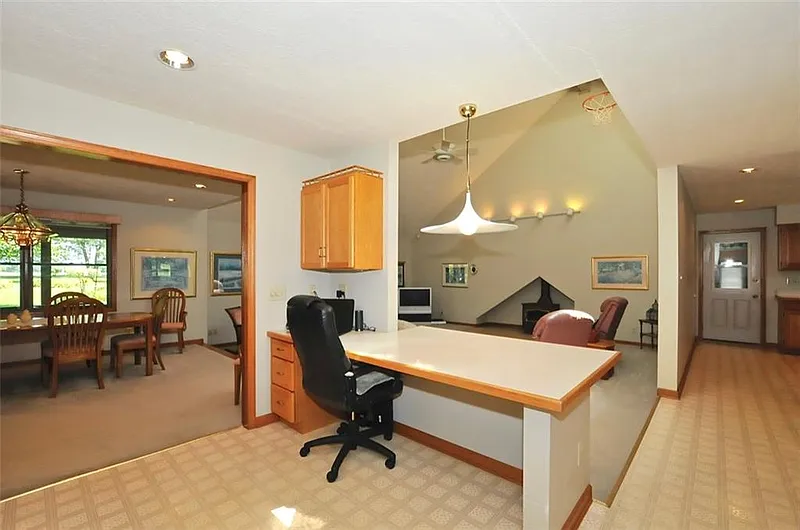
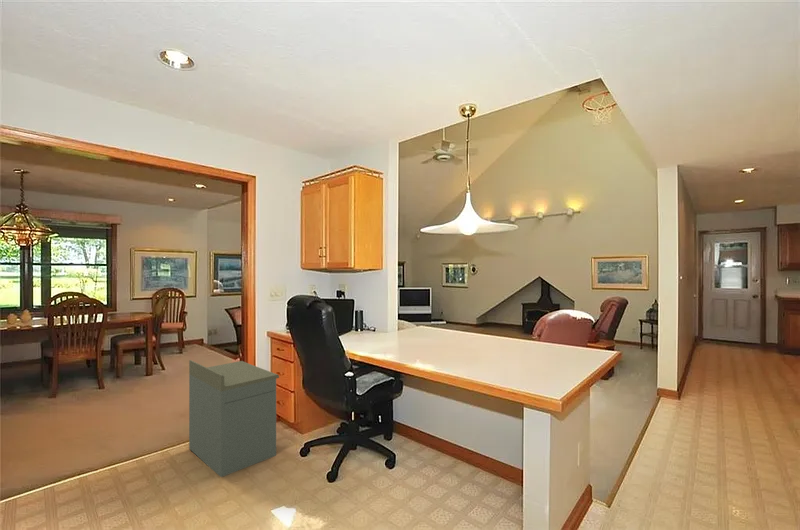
+ storage cabinet (233, 406)
